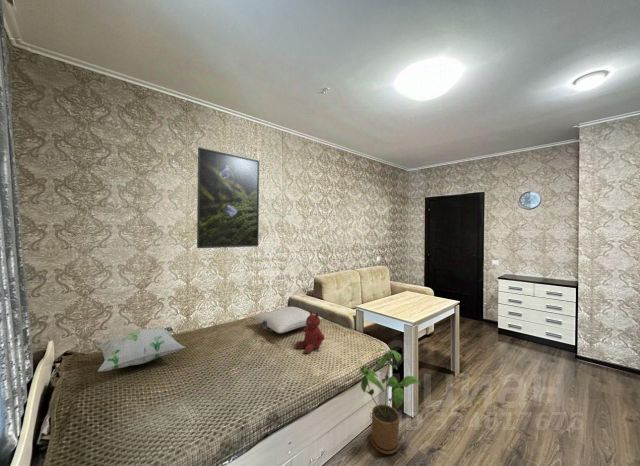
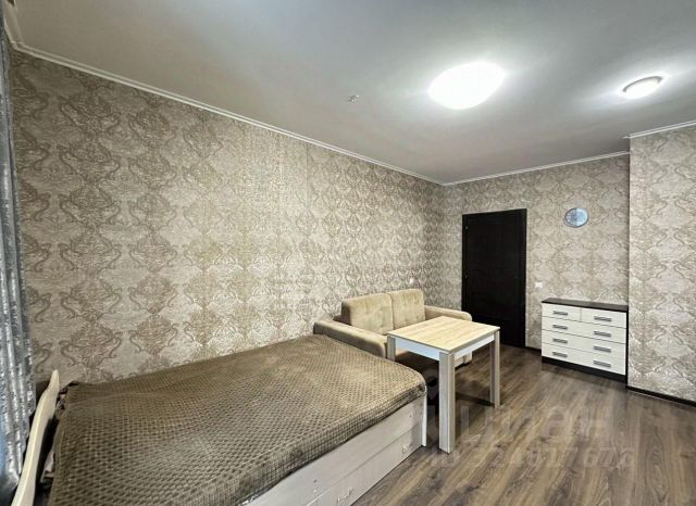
- teddy bear (309, 330)
- pillow (286, 319)
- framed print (230, 201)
- decorative pillow (141, 345)
- house plant (389, 399)
